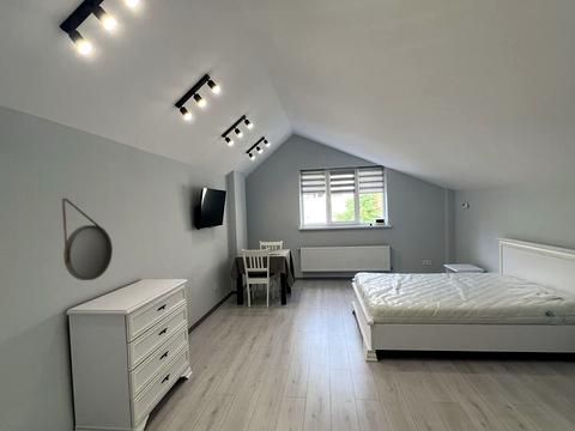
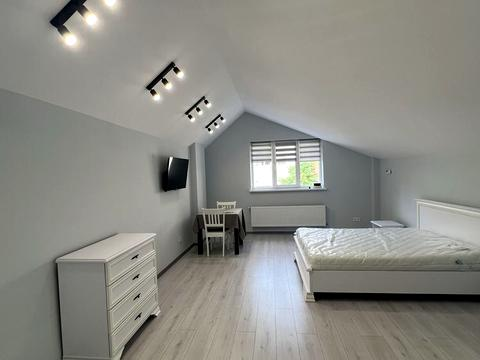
- home mirror (89, 239)
